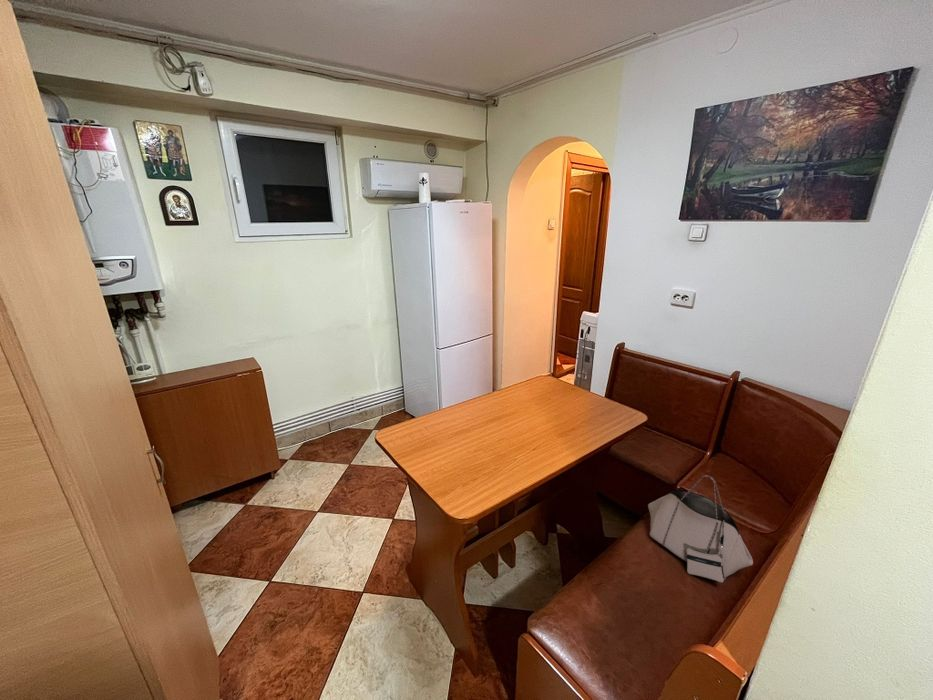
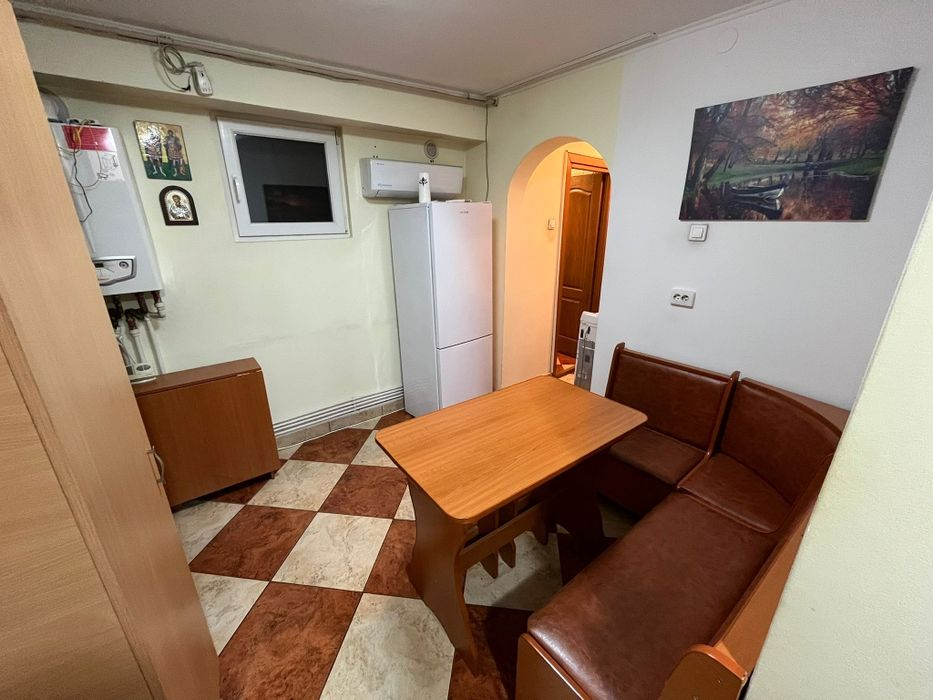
- handbag (696, 517)
